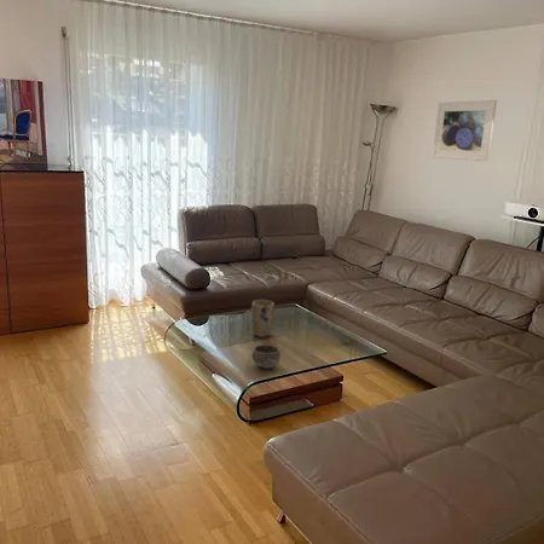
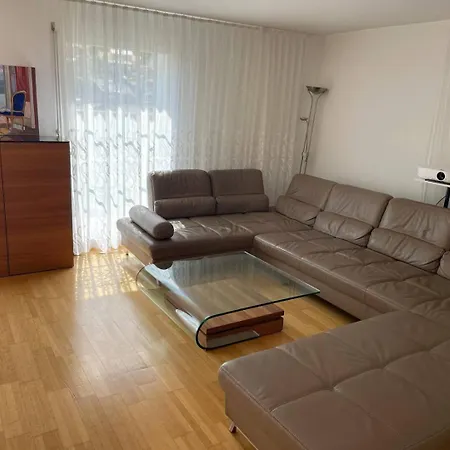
- bowl (265, 357)
- plant pot (262, 318)
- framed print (462, 131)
